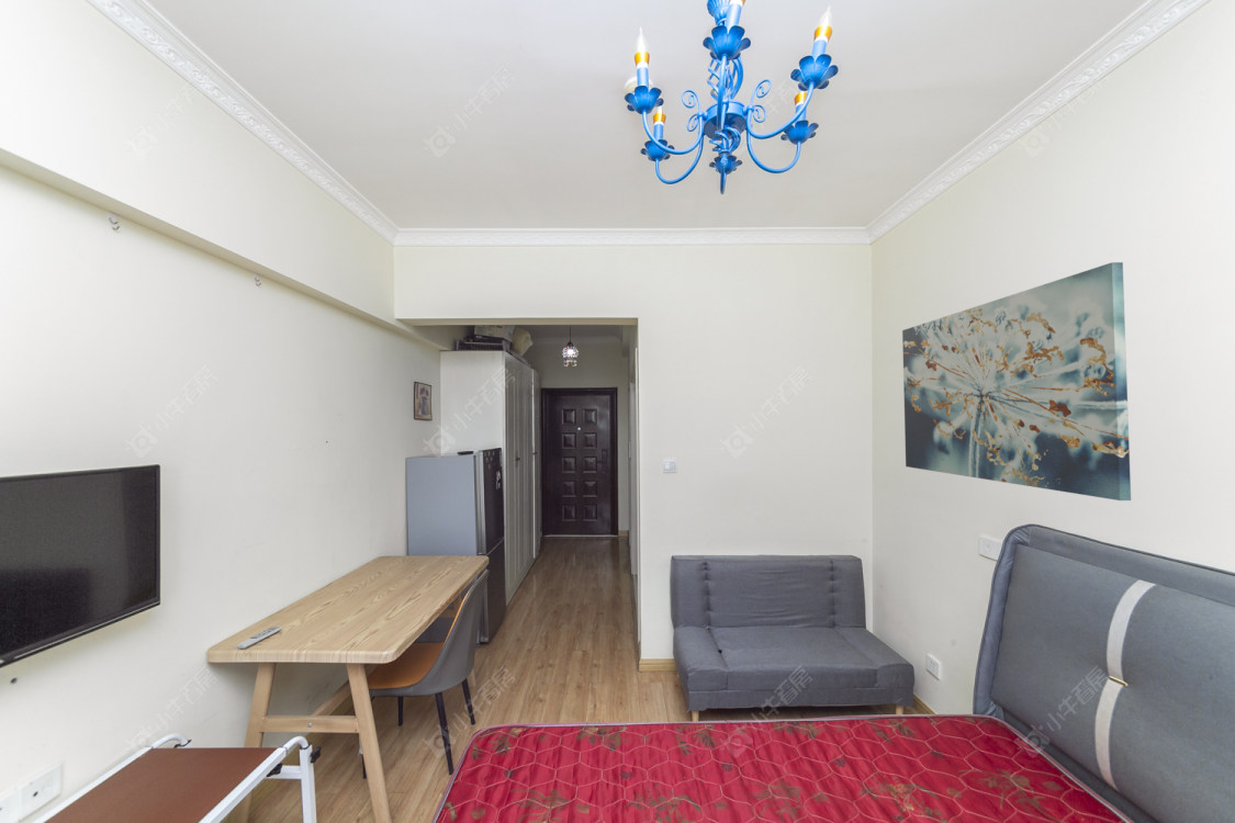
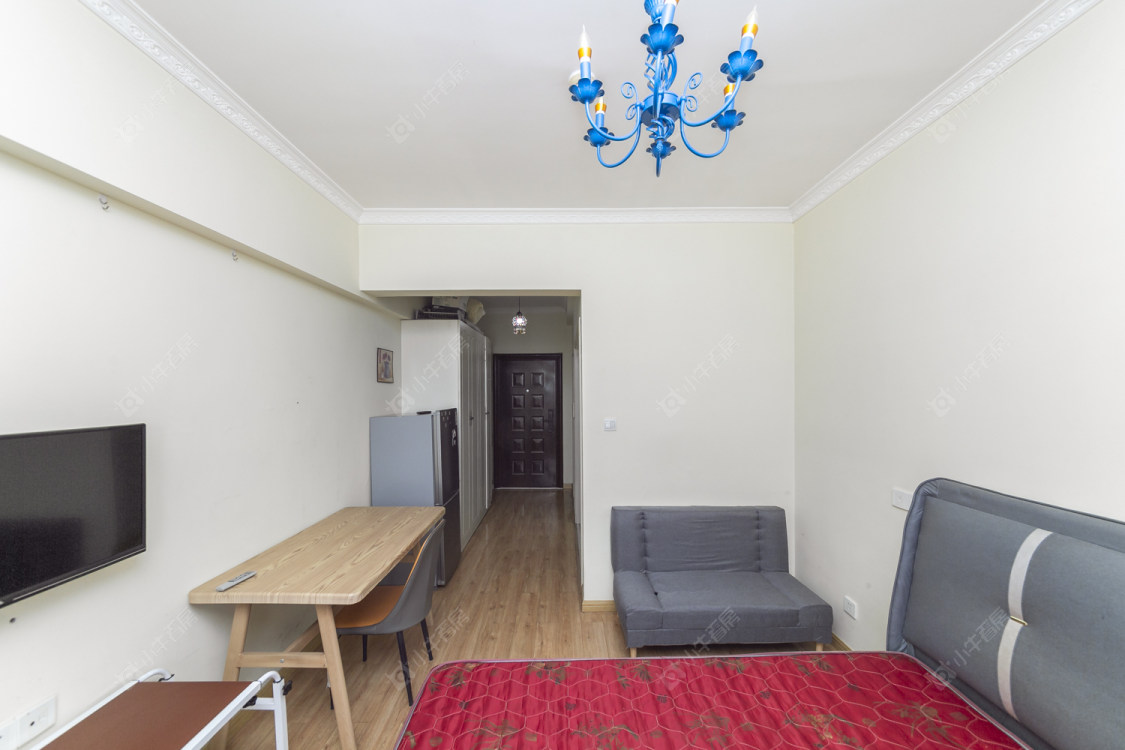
- wall art (985, 392)
